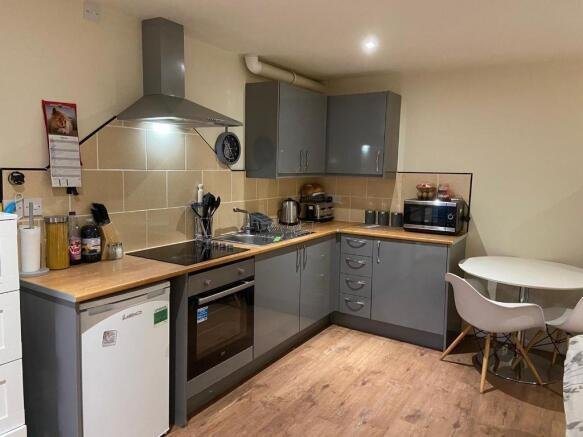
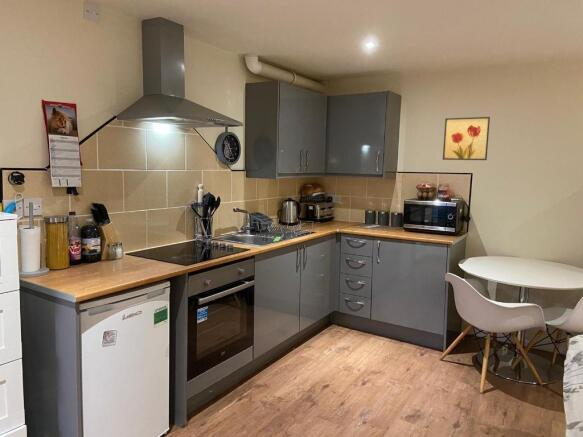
+ wall art (465, 139)
